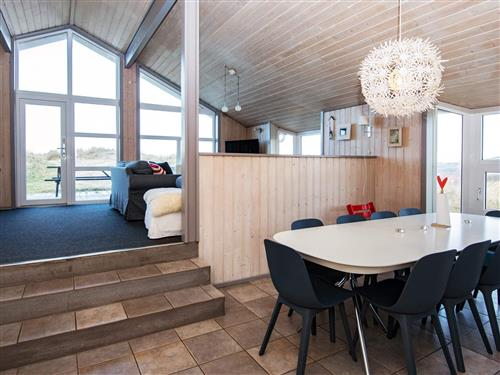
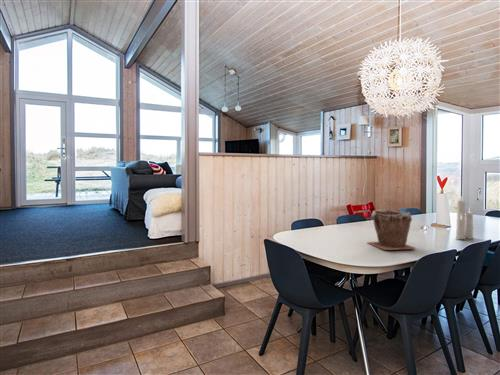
+ candle (462, 215)
+ plant pot (390, 228)
